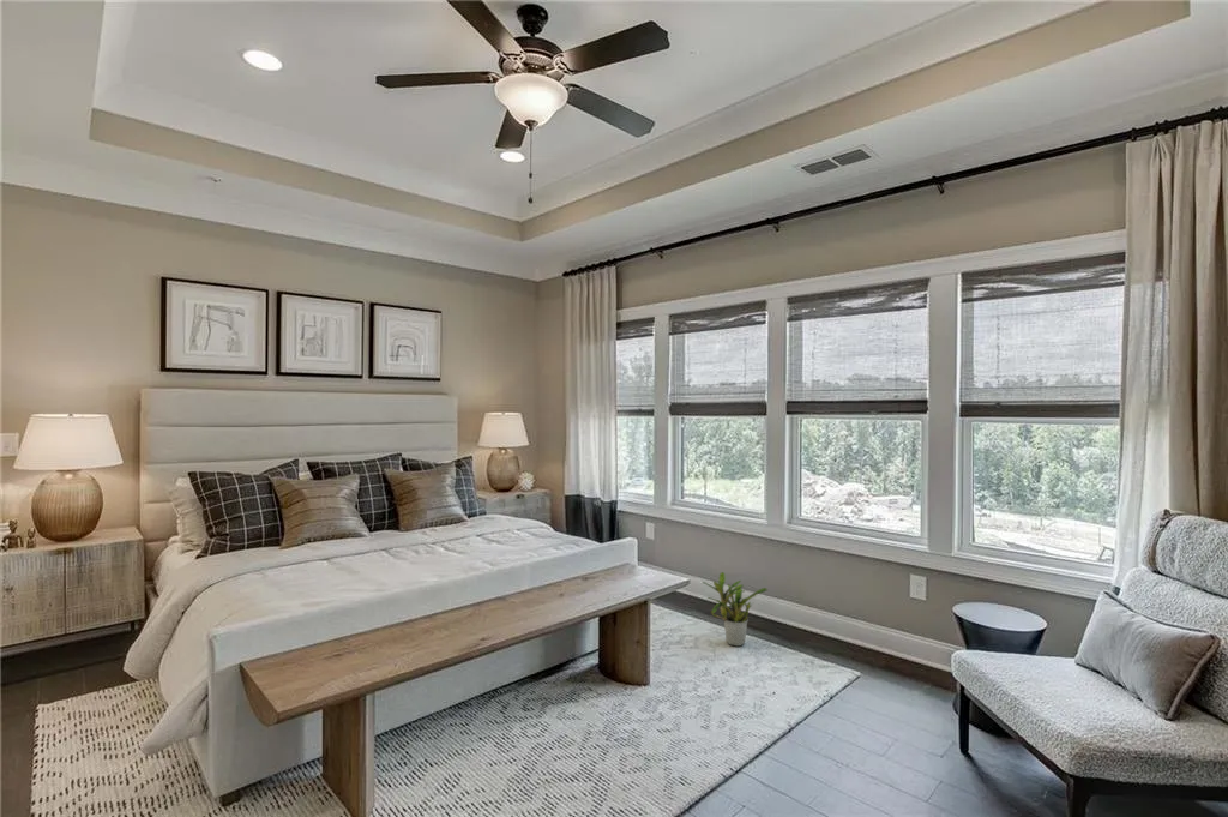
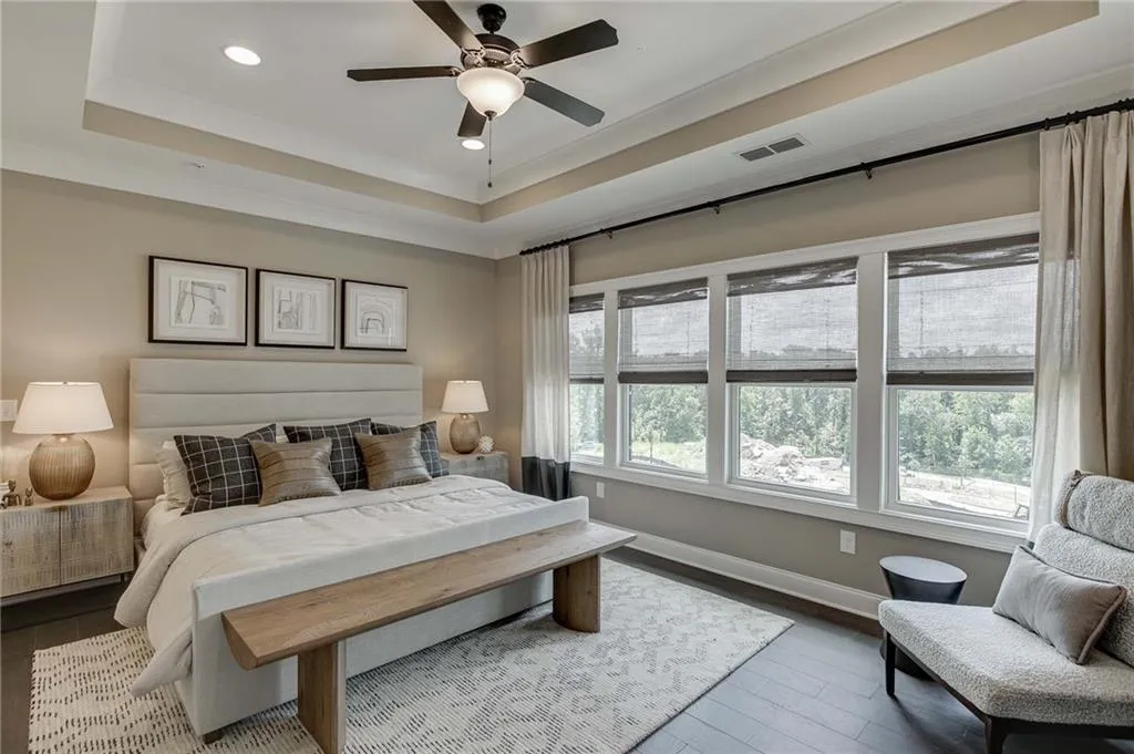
- potted plant (729, 609)
